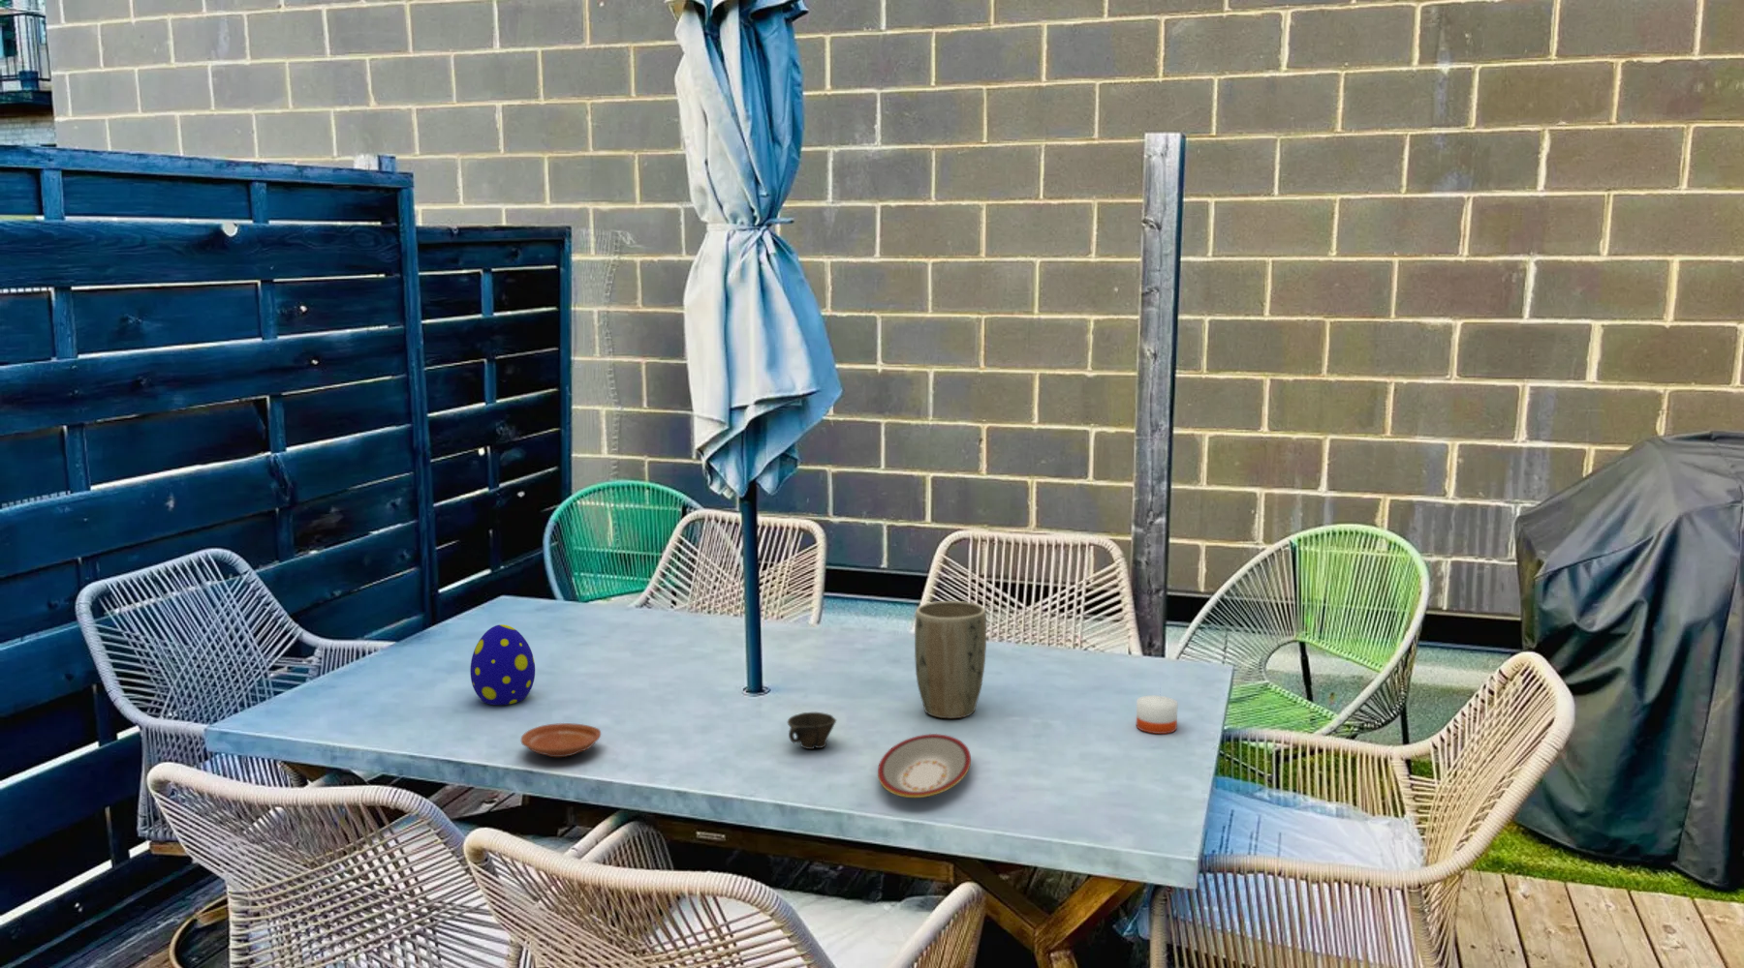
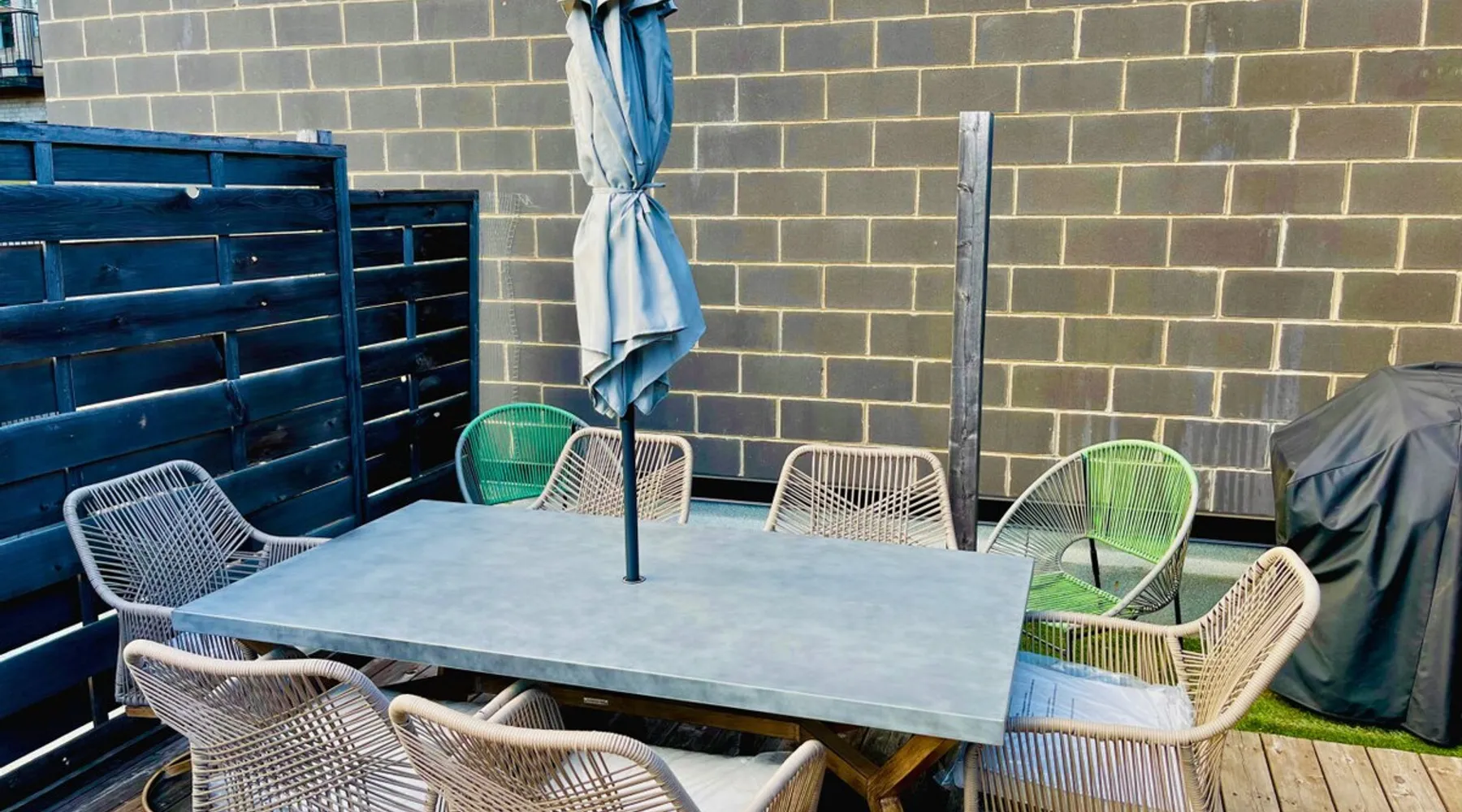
- plant pot (951, 659)
- cup (809, 732)
- decorative egg (502, 662)
- plate (561, 744)
- candle (1157, 700)
- plate (924, 770)
